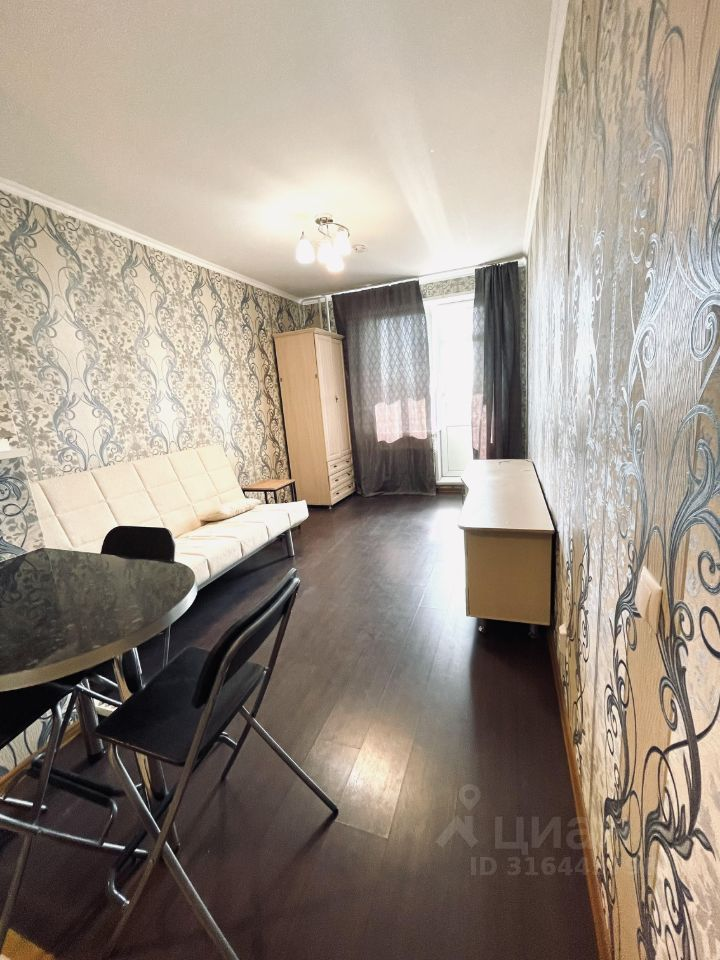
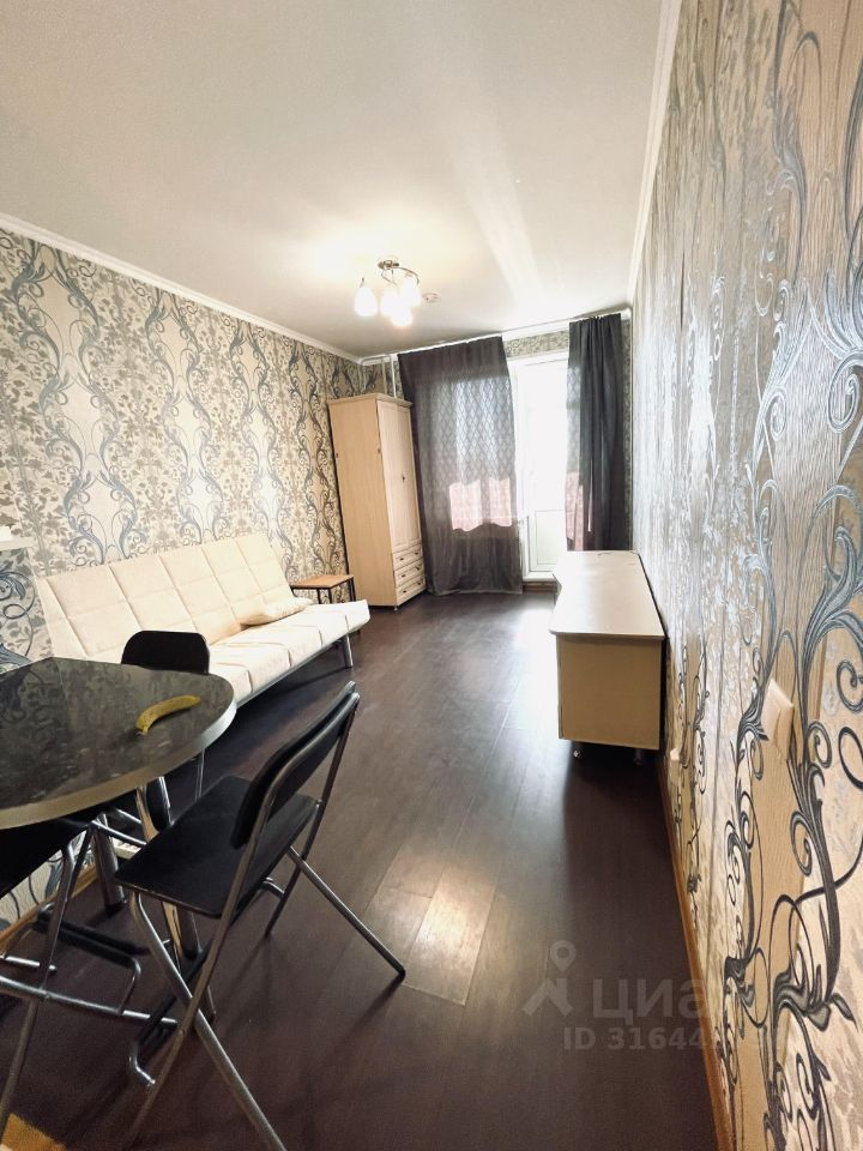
+ banana (167, 712)
